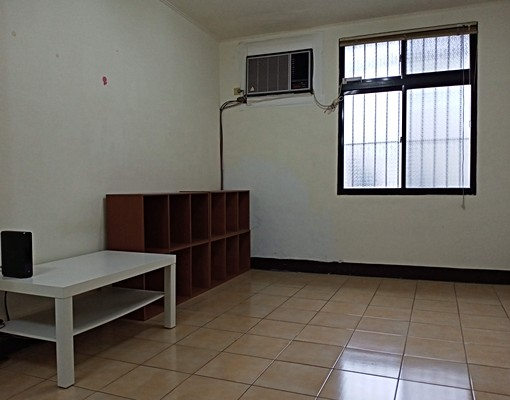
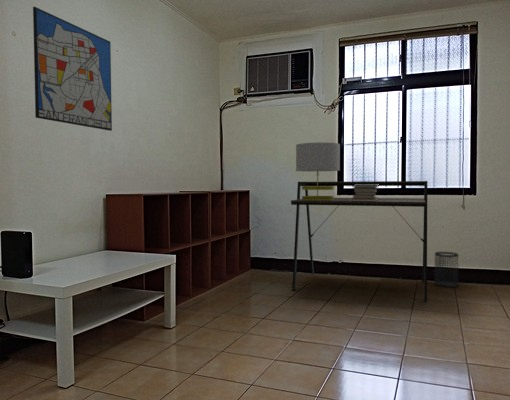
+ book stack (366, 192)
+ table lamp (317, 172)
+ wastebasket (445, 268)
+ wall art (76, 75)
+ desk (360, 205)
